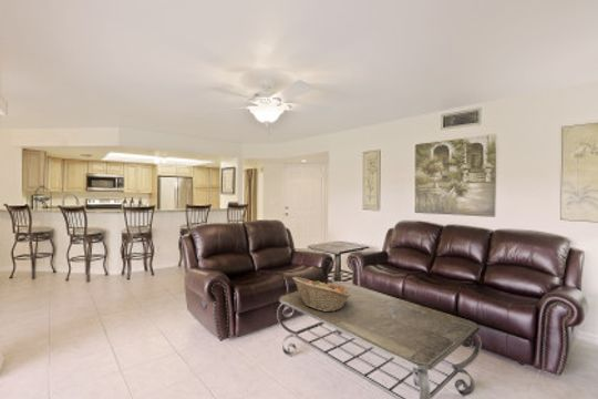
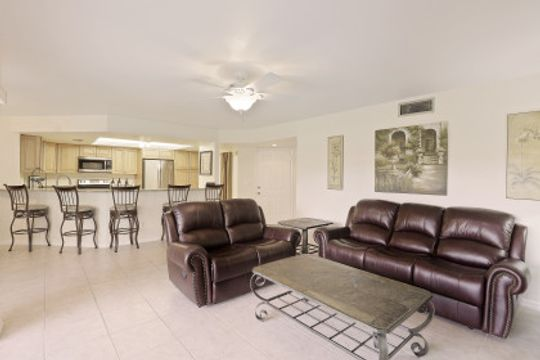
- fruit basket (320, 290)
